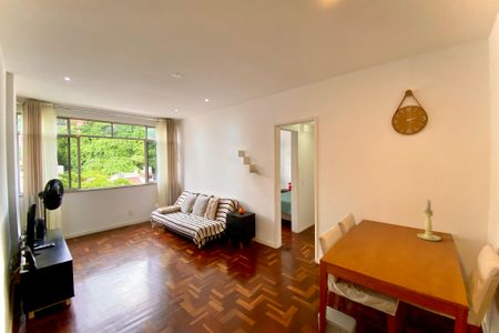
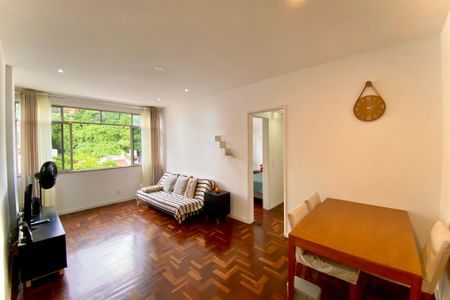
- candle holder (428, 218)
